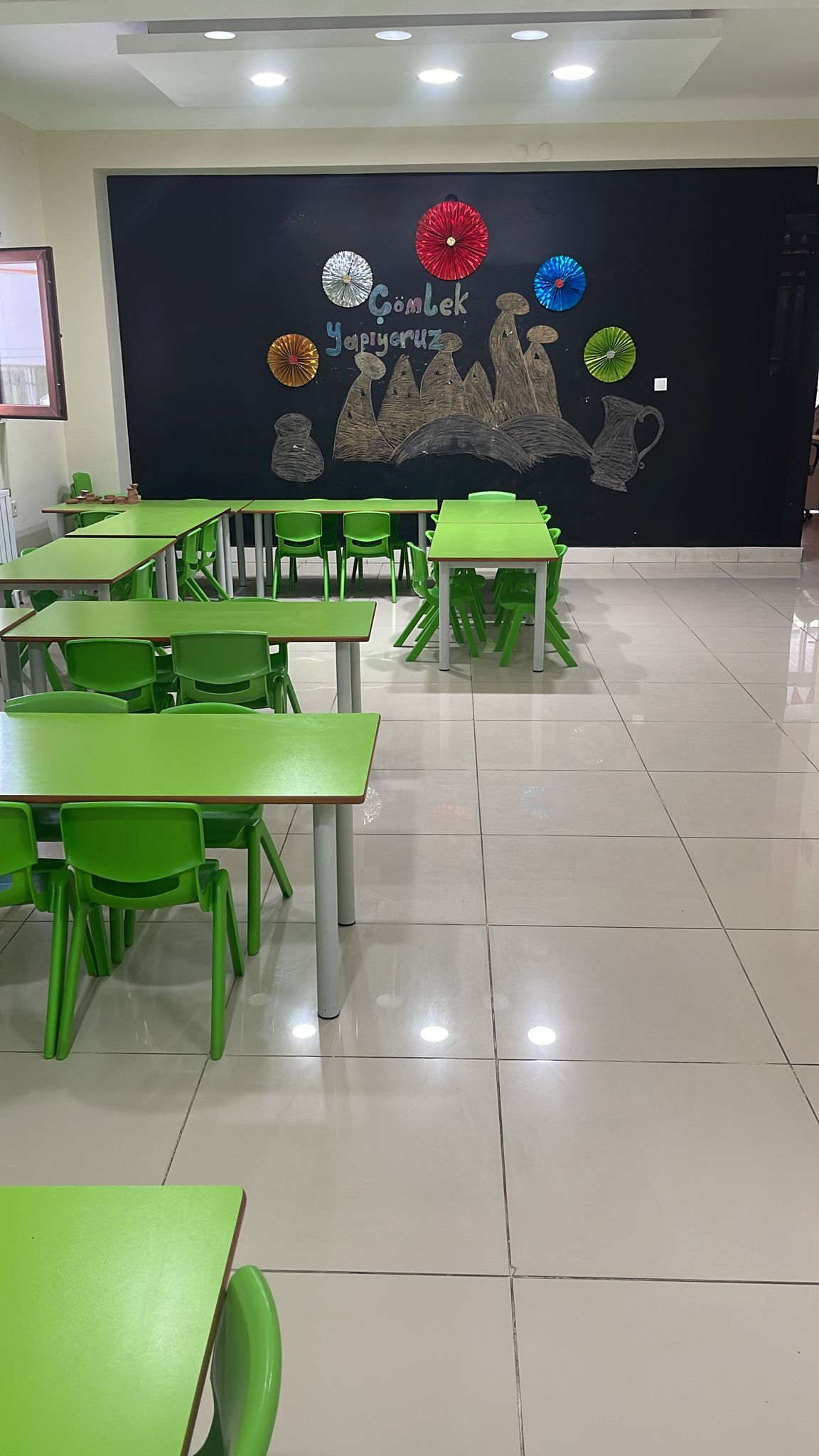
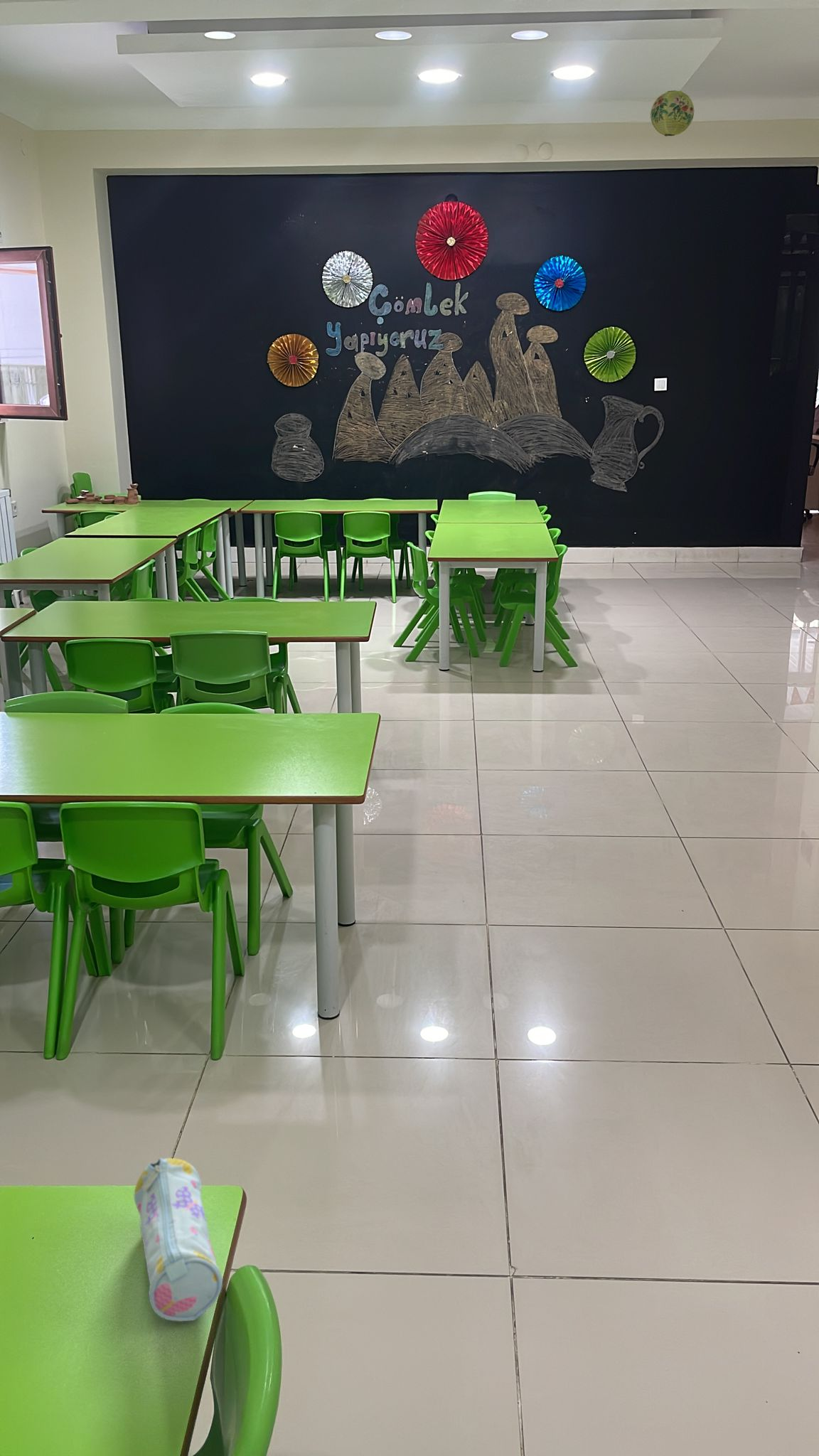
+ pencil case (176, 1234)
+ paper lantern (672, 114)
